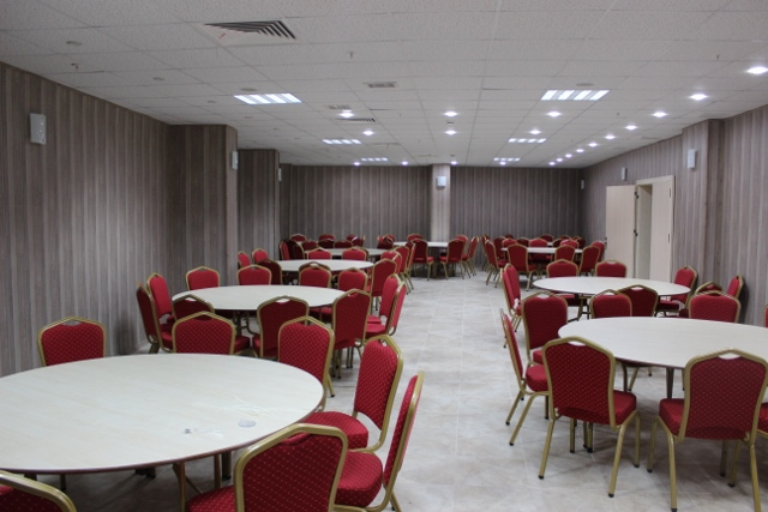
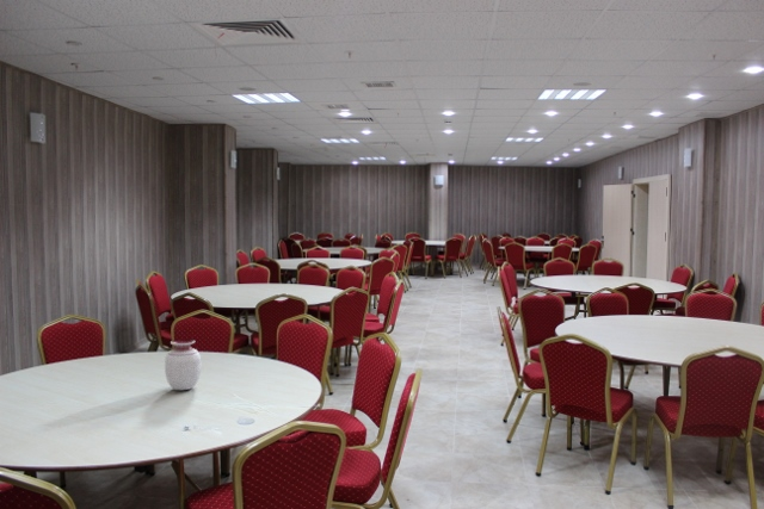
+ vase (183, 365)
